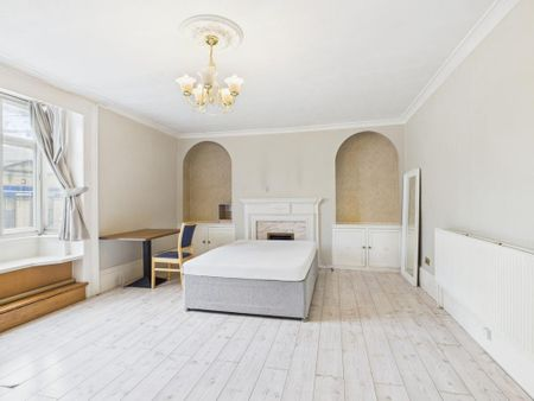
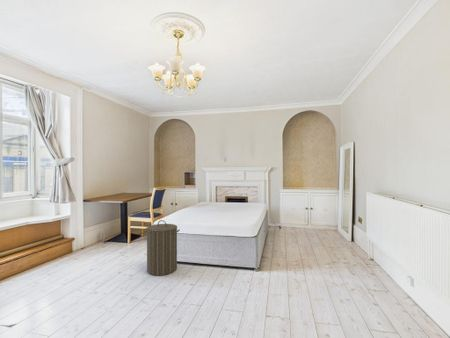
+ laundry hamper (162, 244)
